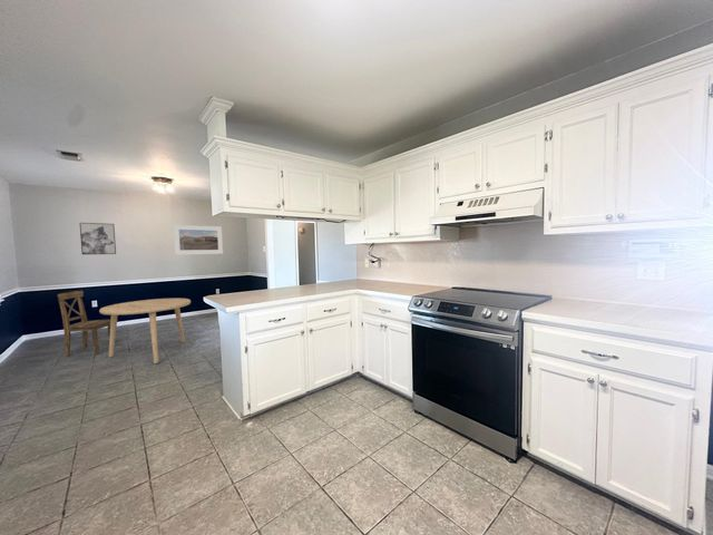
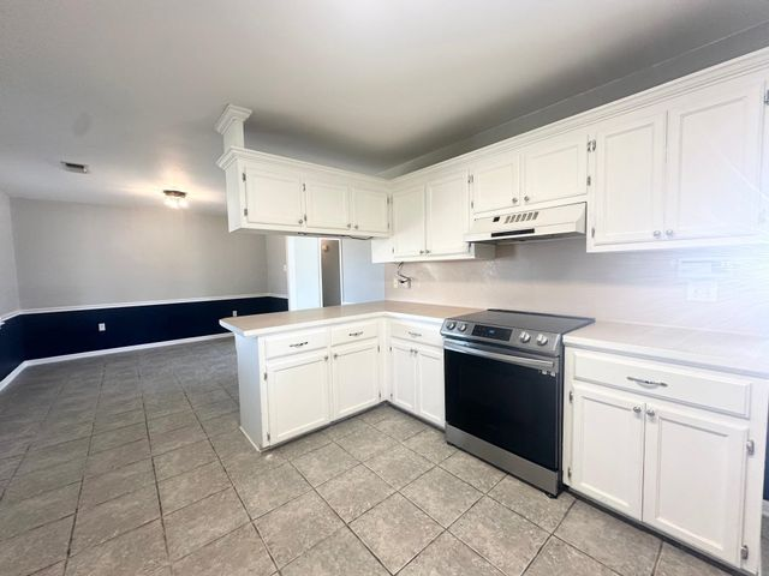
- wall art (98, 239)
- dining table (150, 329)
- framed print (198, 240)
- dining chair (87, 321)
